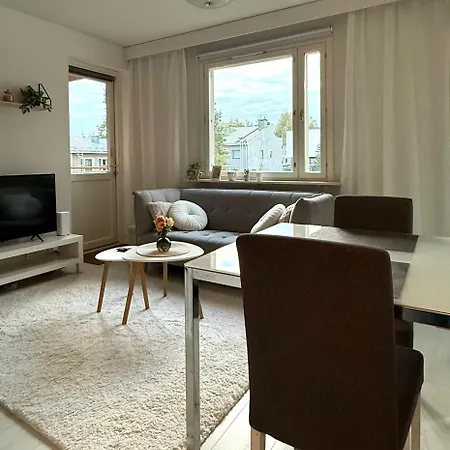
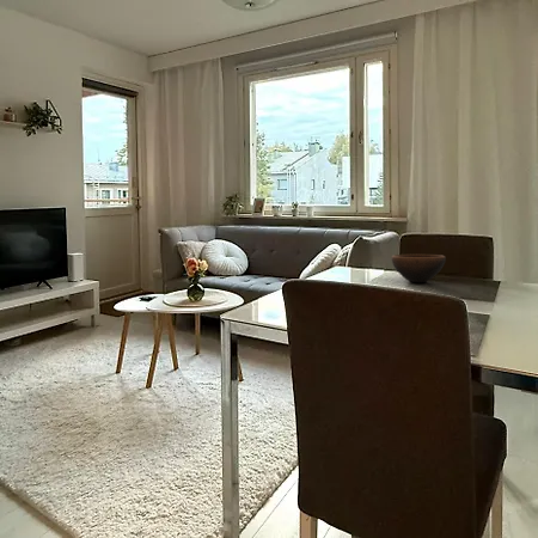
+ bowl (417, 268)
